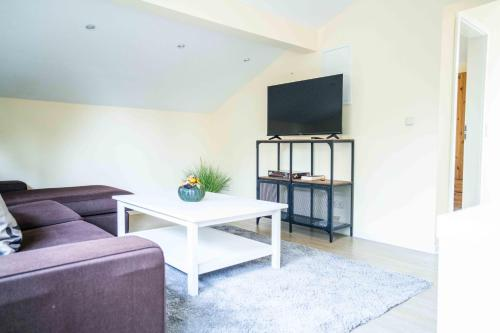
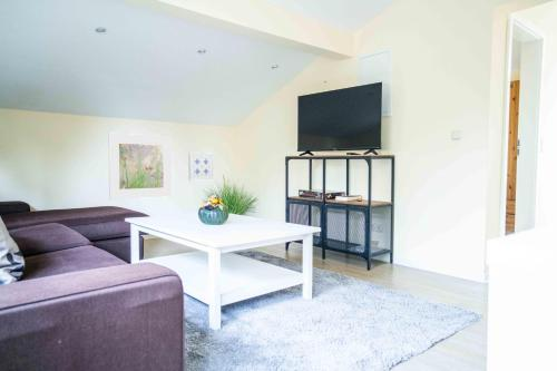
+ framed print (141, 166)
+ wall art (201, 166)
